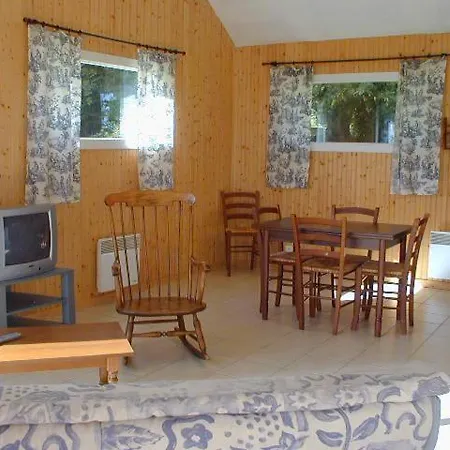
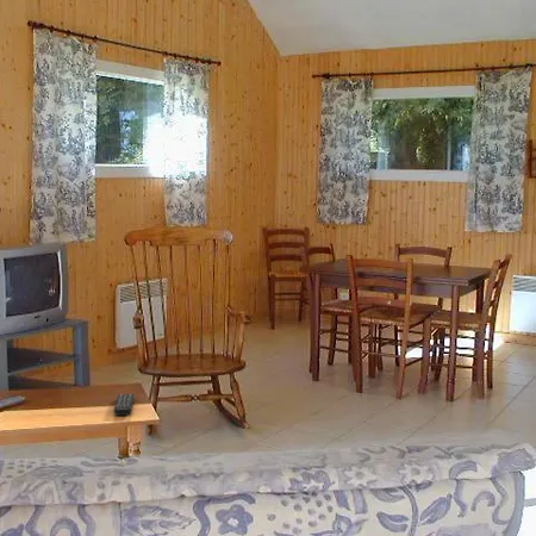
+ remote control (124, 404)
